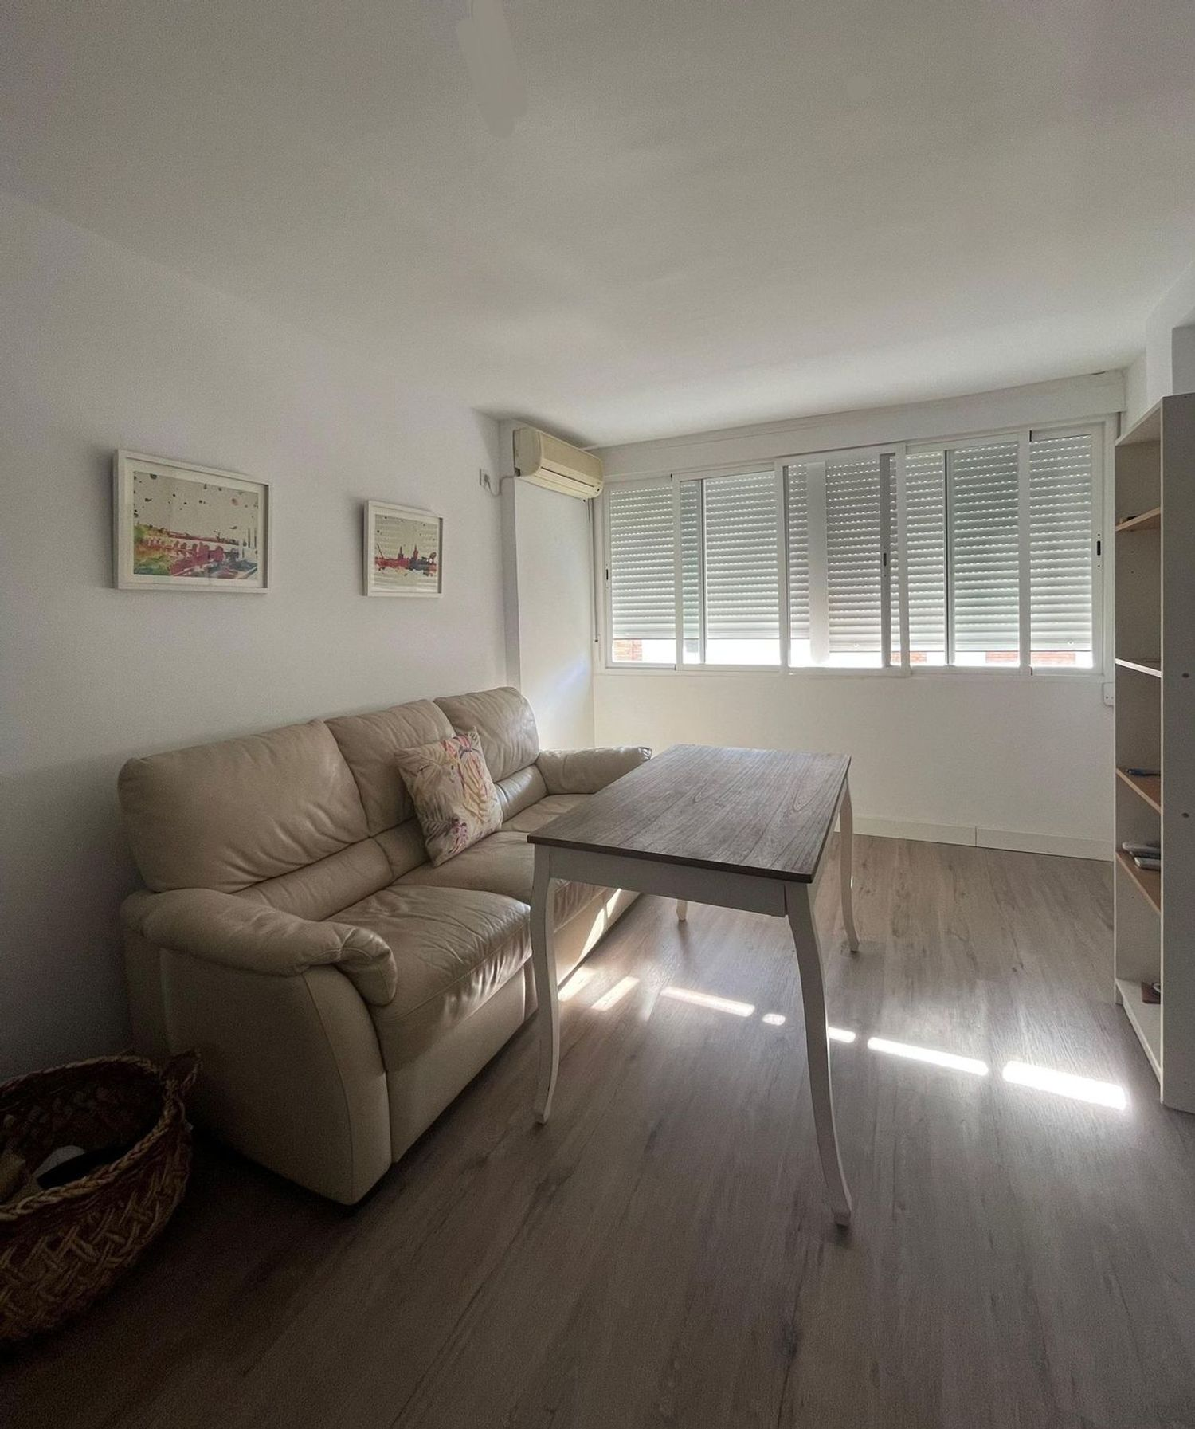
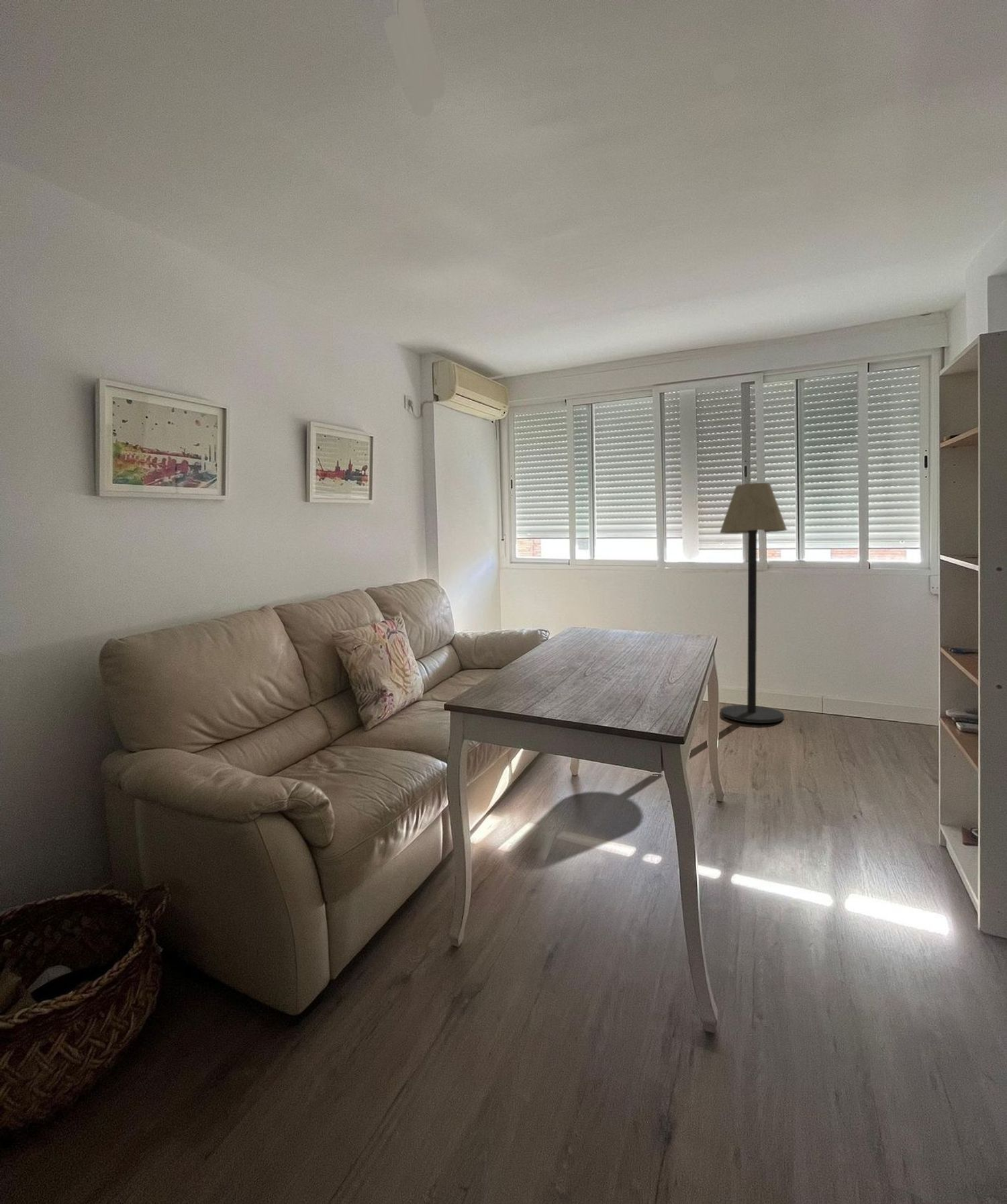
+ floor lamp (752, 601)
